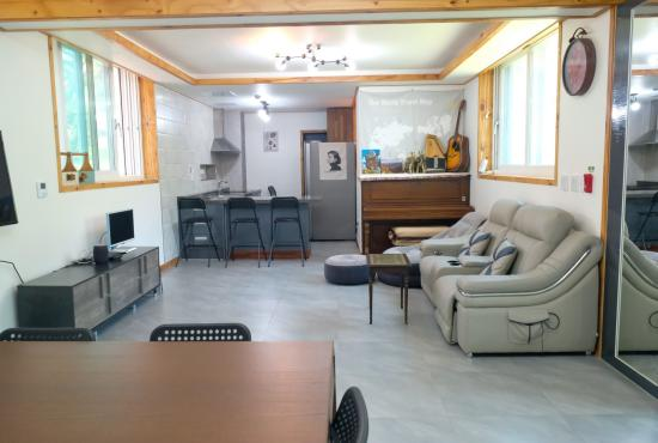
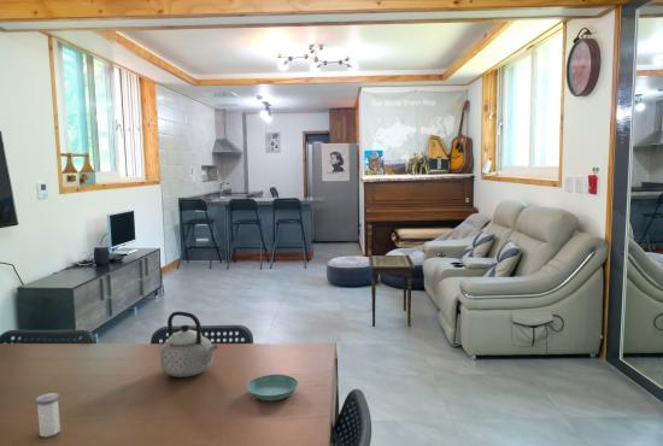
+ teapot (192, 342)
+ salt shaker (48, 415)
+ saucer (272, 388)
